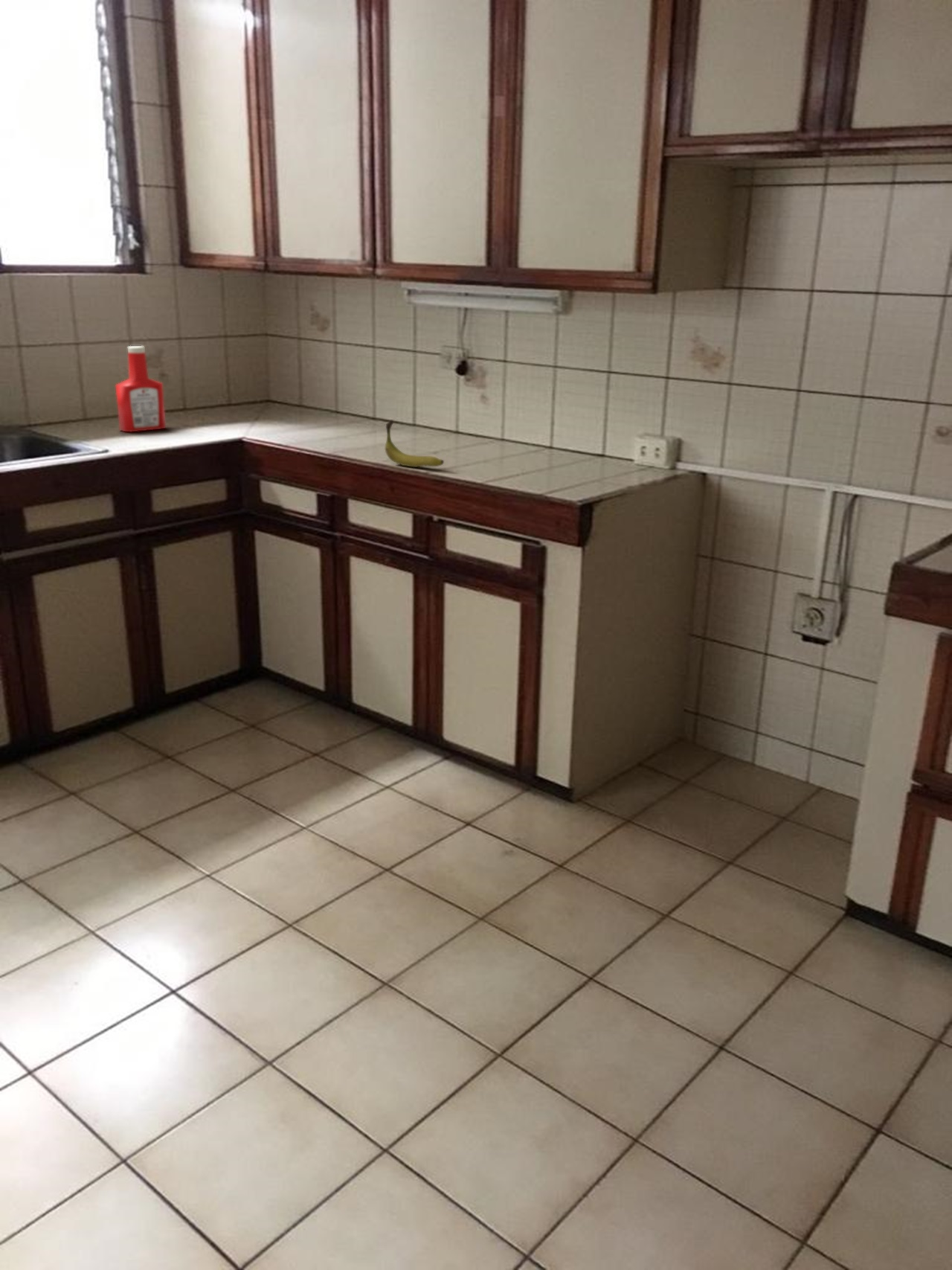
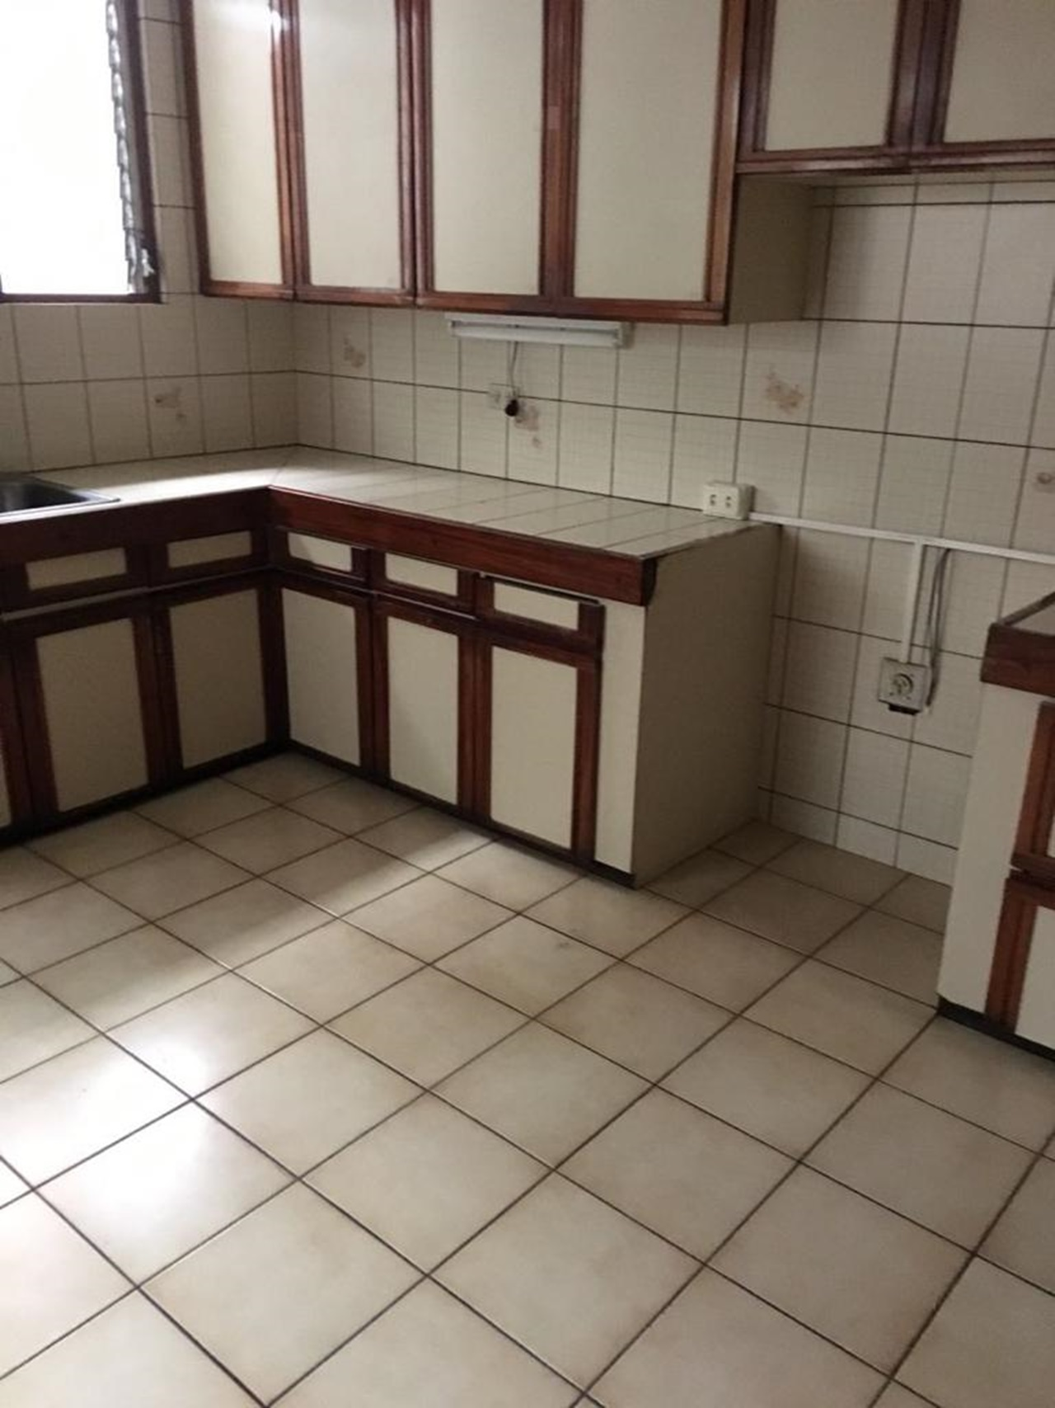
- soap bottle (139, 388)
- banana (414, 455)
